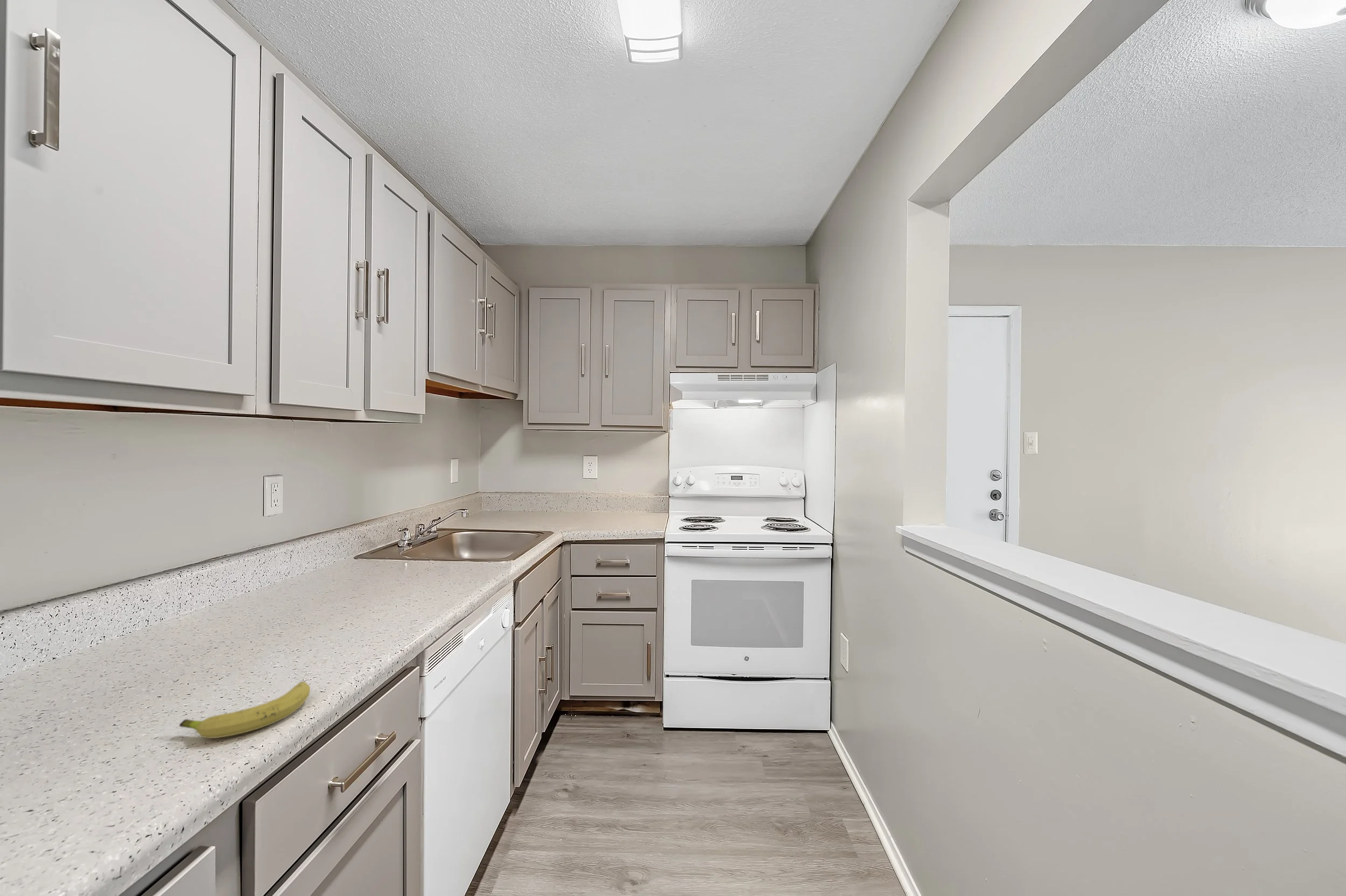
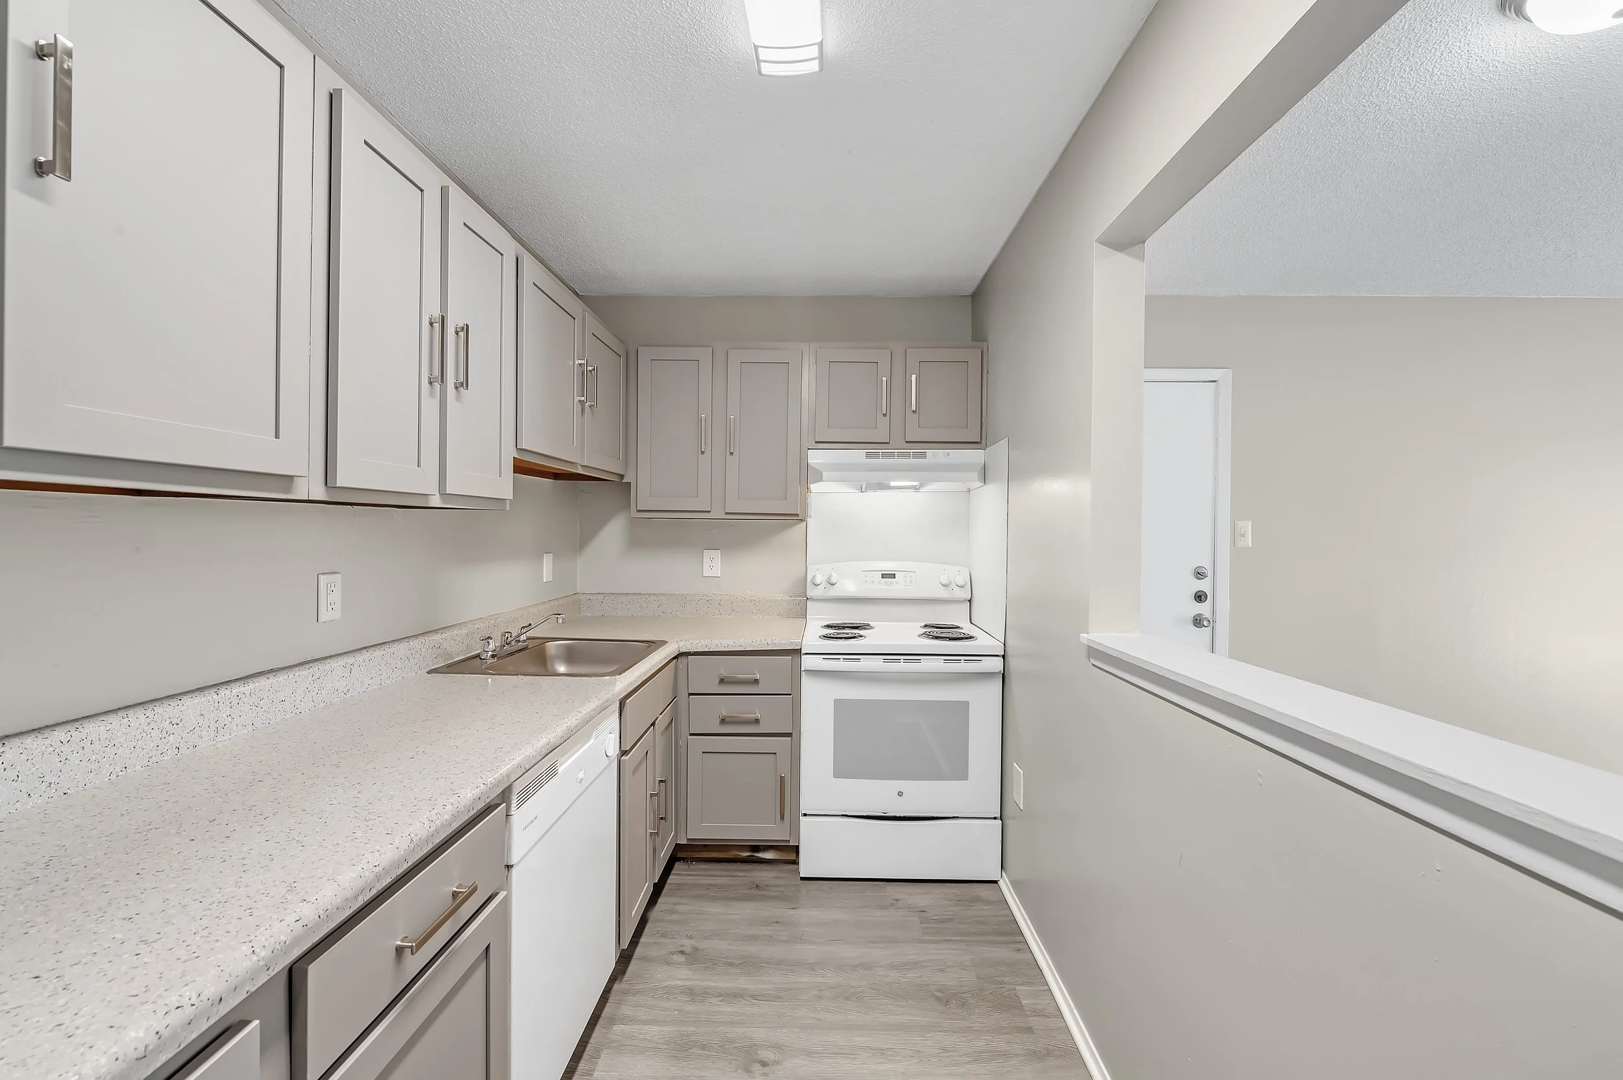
- fruit (246, 710)
